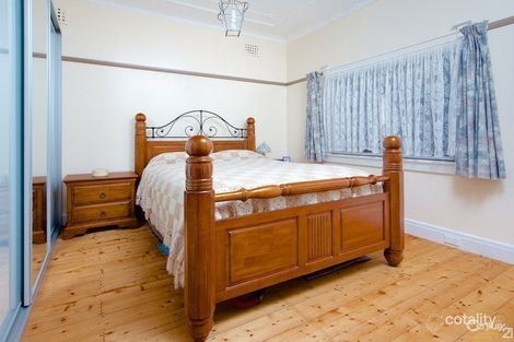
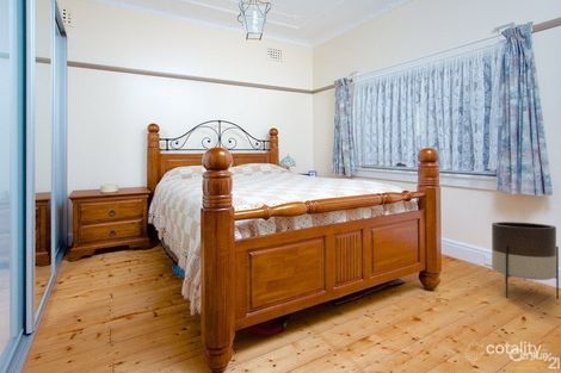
+ planter (522, 259)
